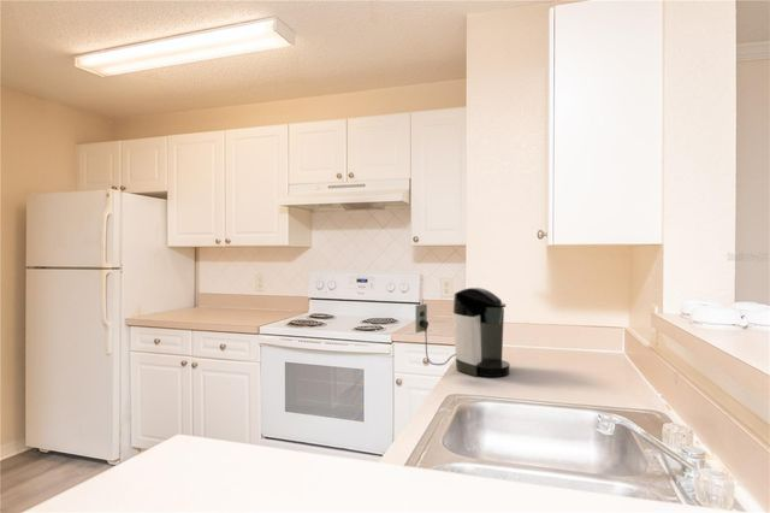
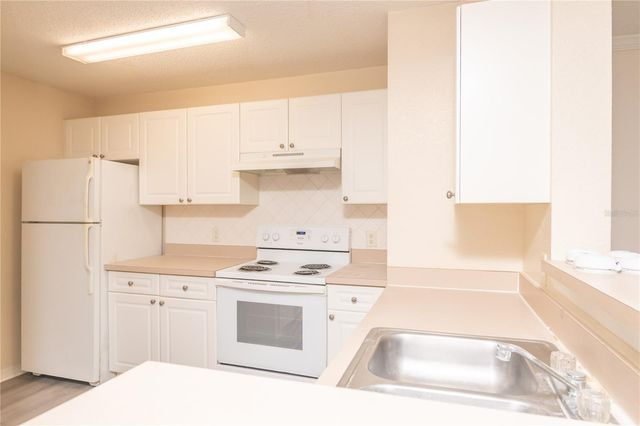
- coffee maker (469, 330)
